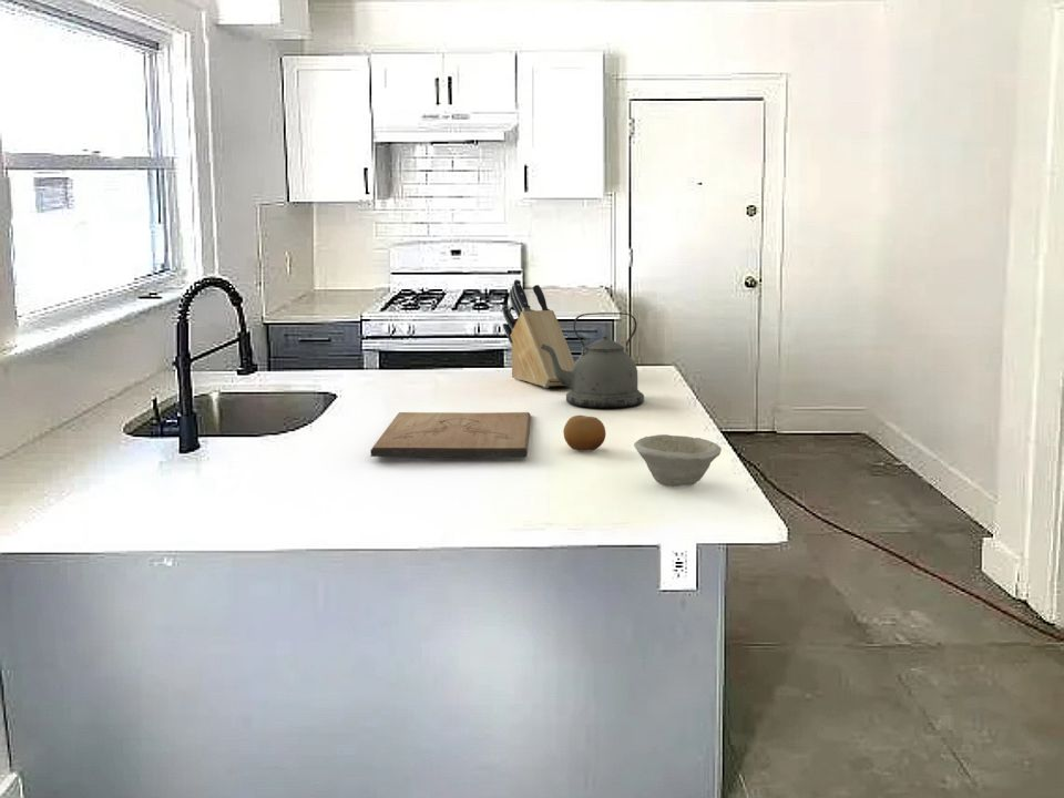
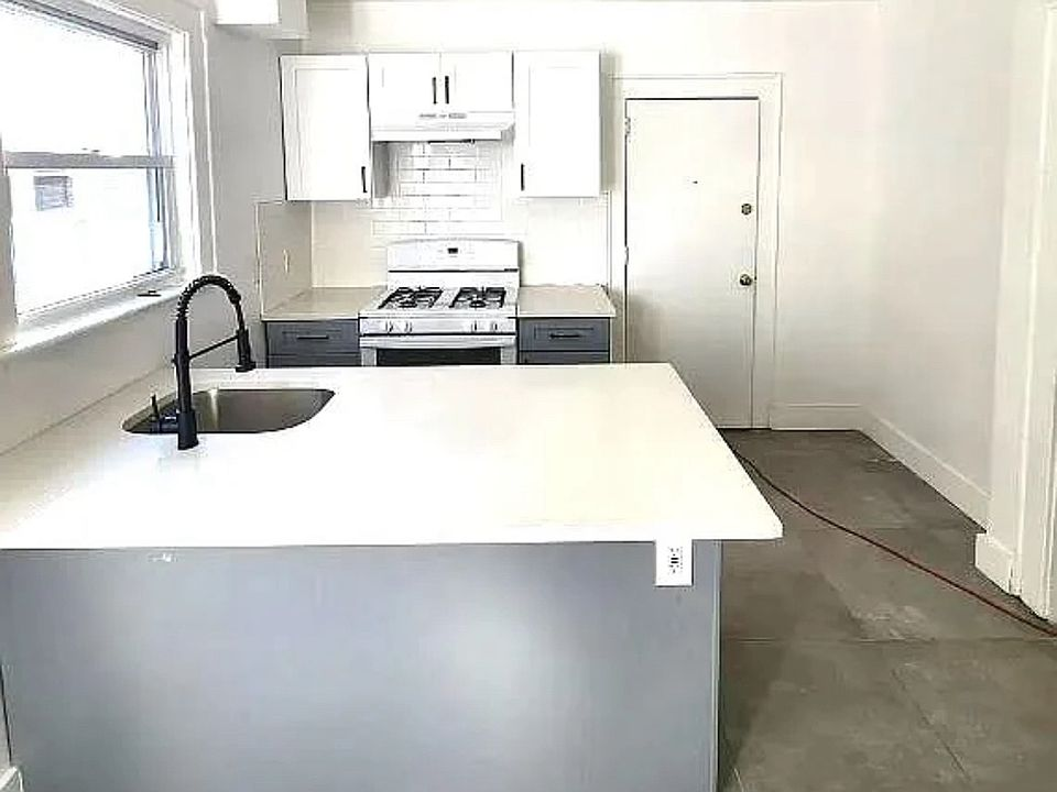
- cutting board (457, 432)
- bowl (676, 462)
- kettle (600, 357)
- fruit (584, 432)
- knife block (539, 331)
